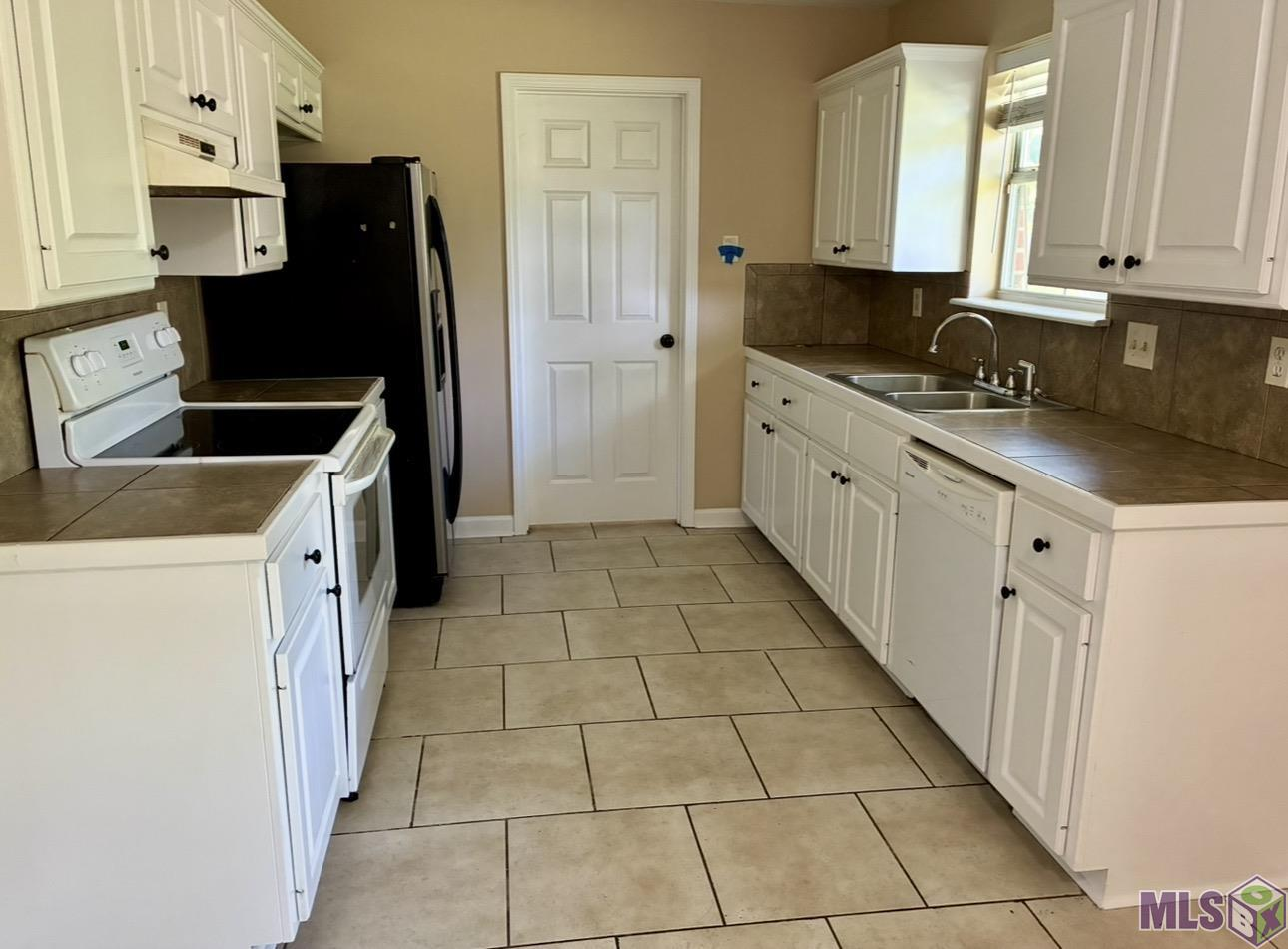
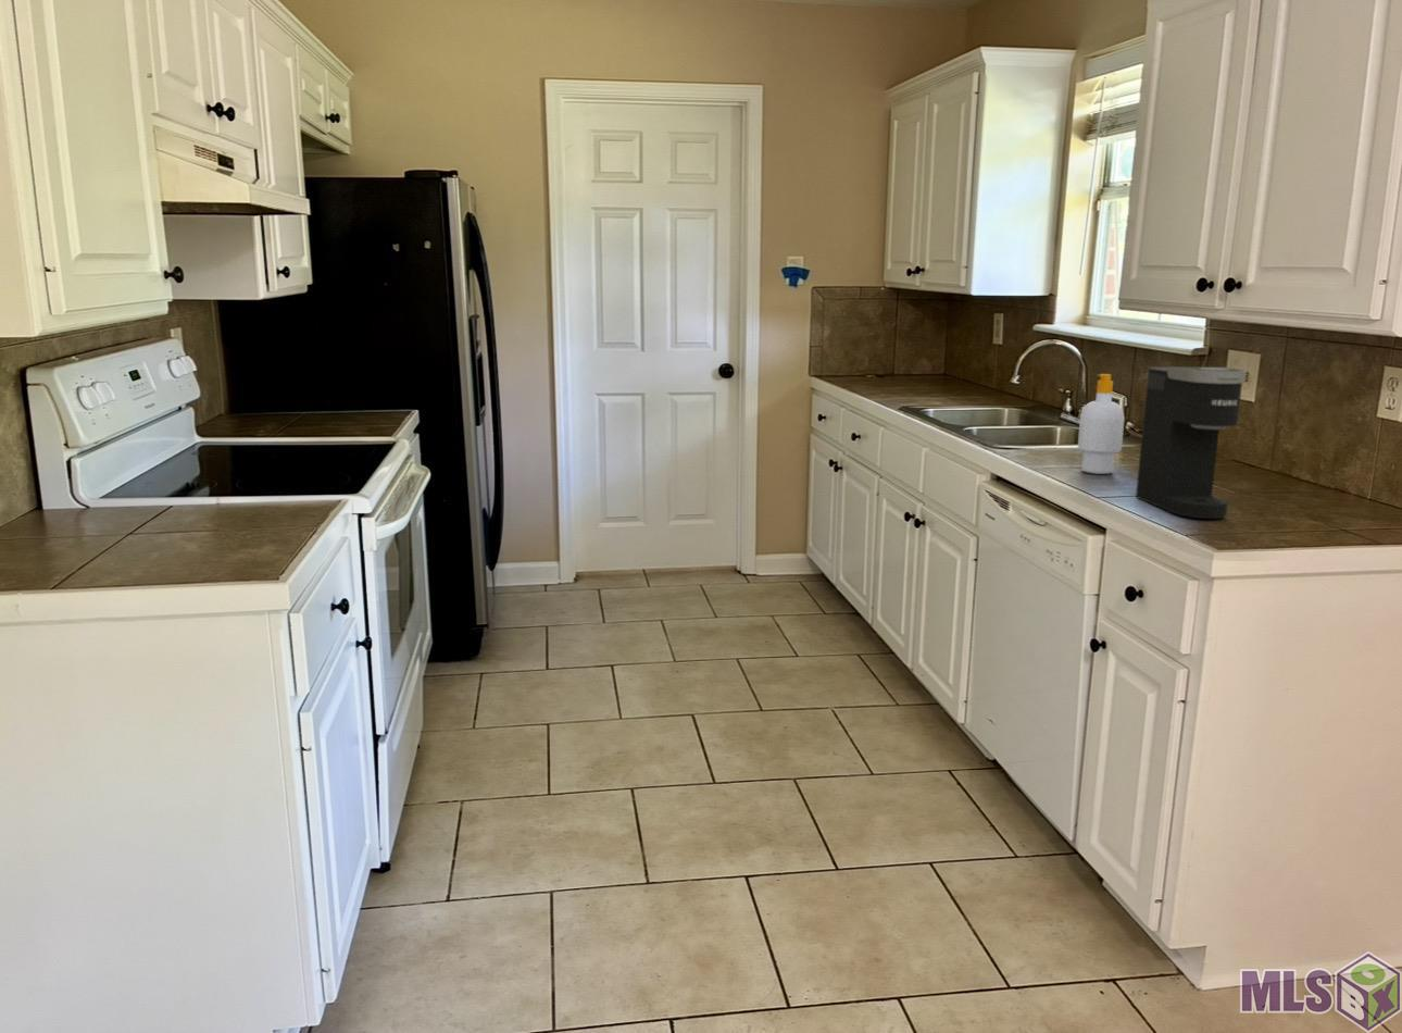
+ coffee maker (1186, 438)
+ soap bottle (1100, 423)
